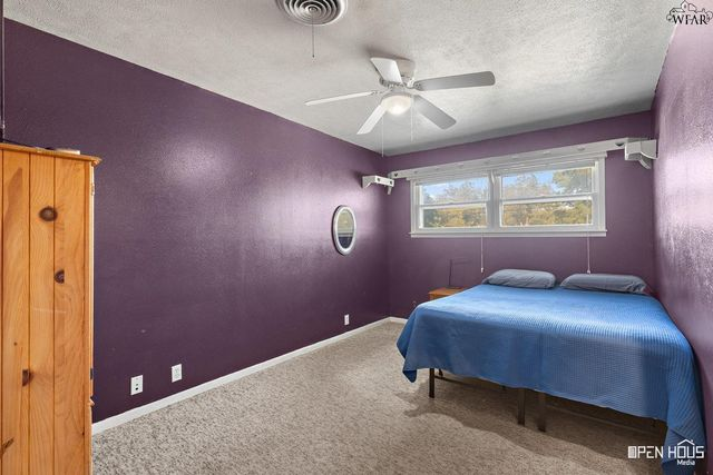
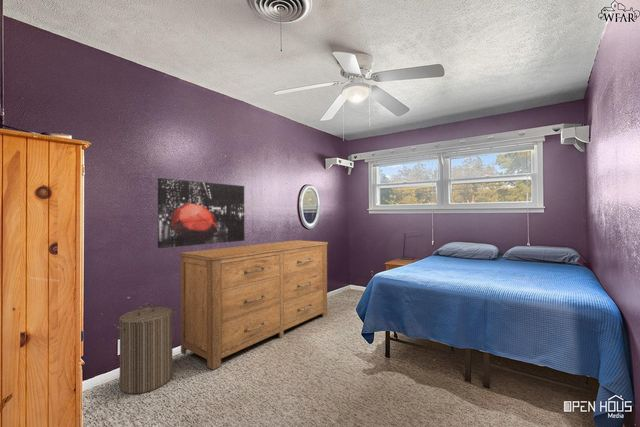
+ dresser (266, 289)
+ wall art (206, 213)
+ laundry hamper (147, 341)
